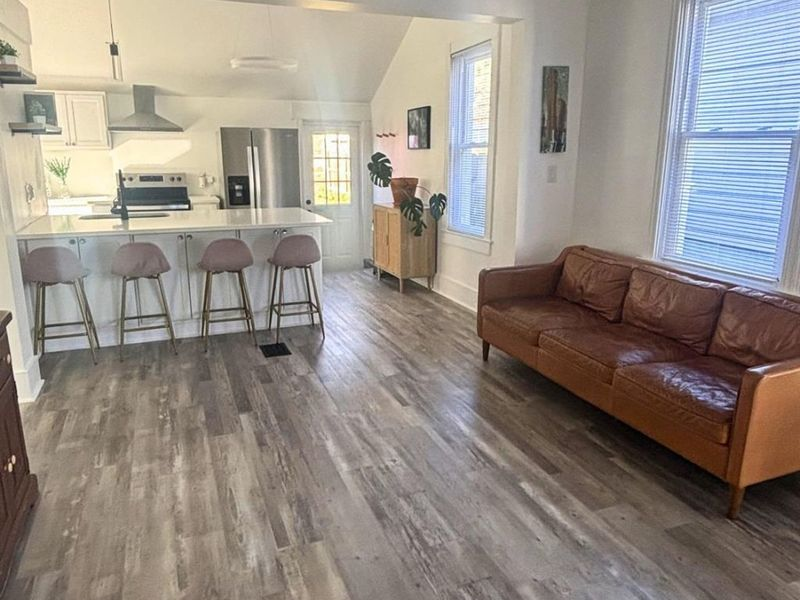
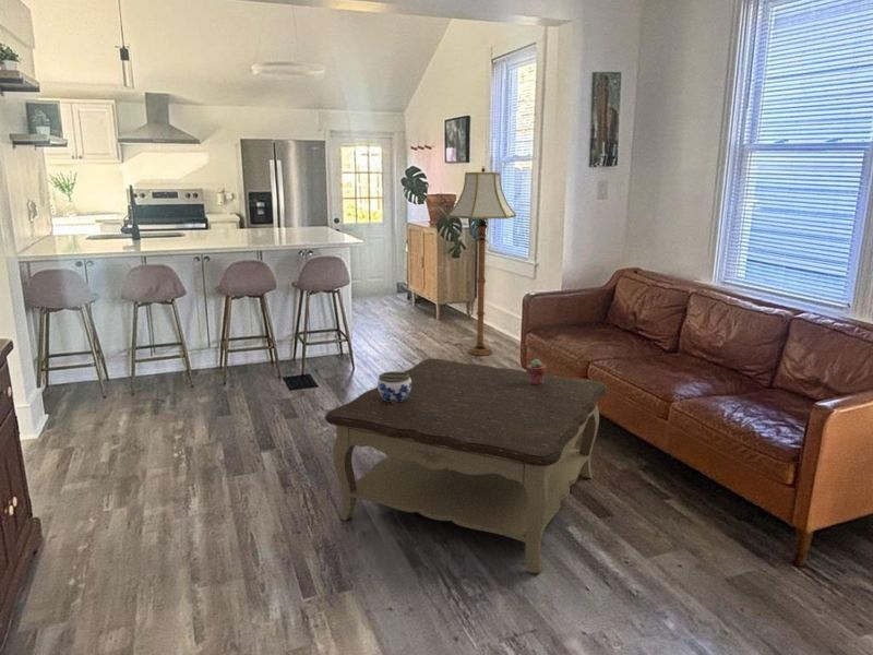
+ potted succulent (536, 370)
+ floor lamp (480, 262)
+ jar (394, 385)
+ coffee table (475, 446)
